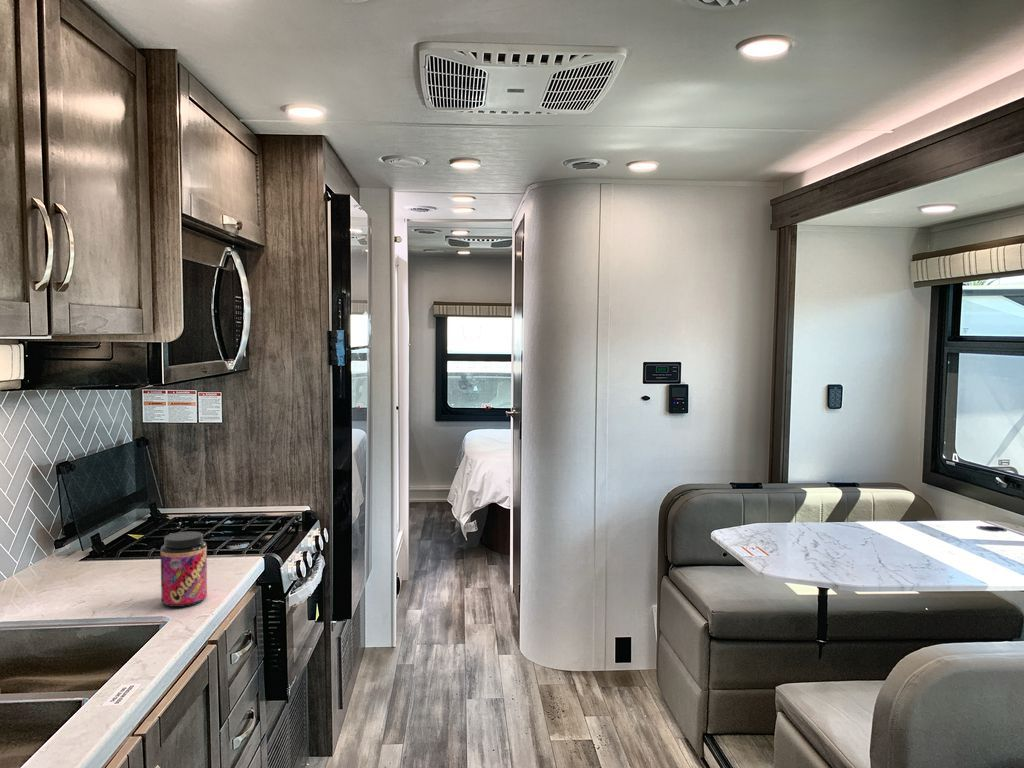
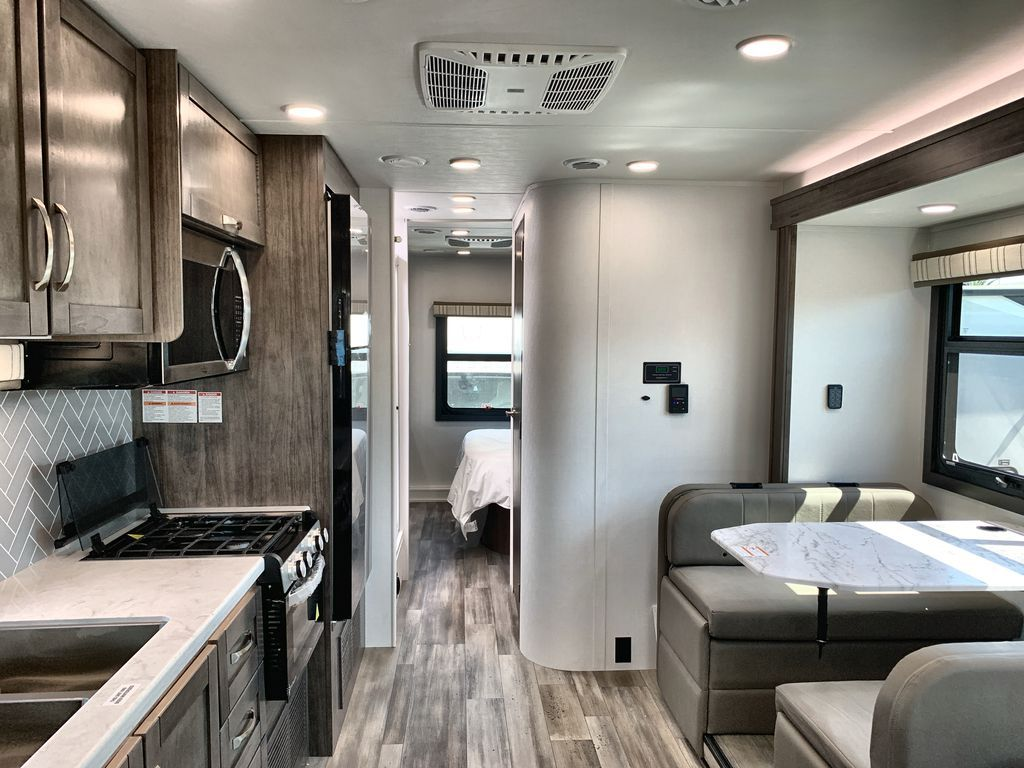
- jar (184, 568)
